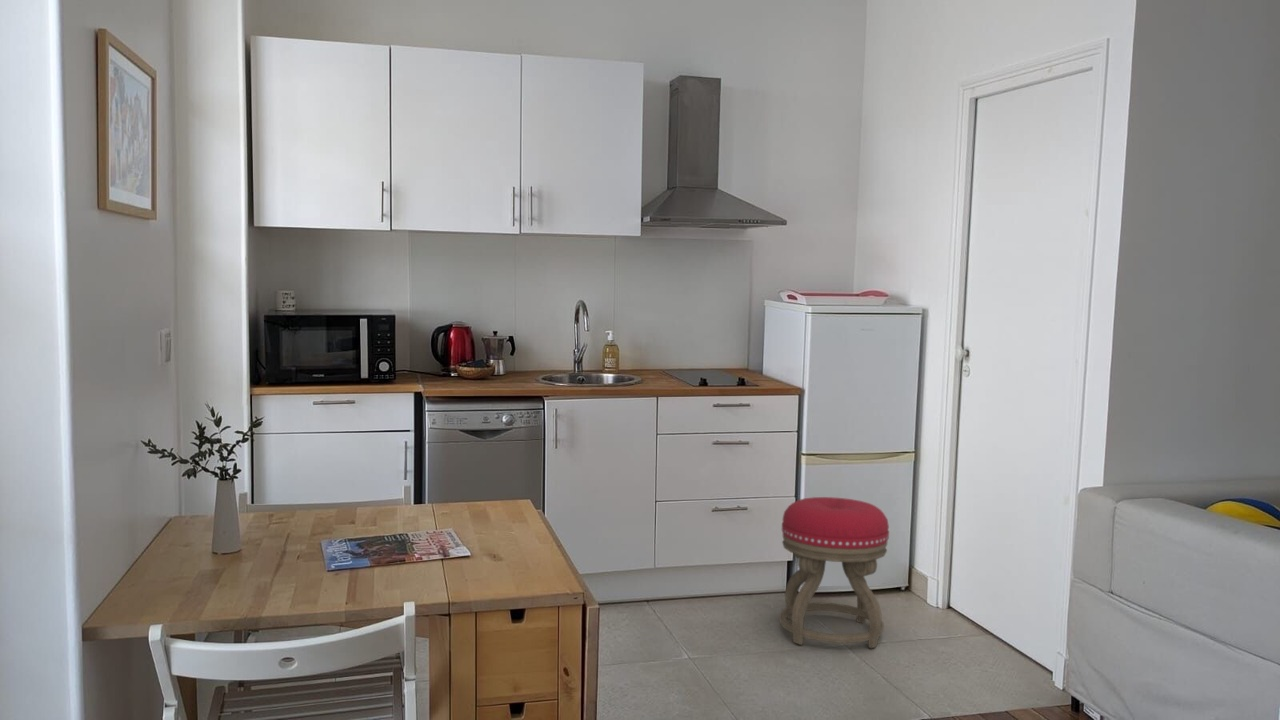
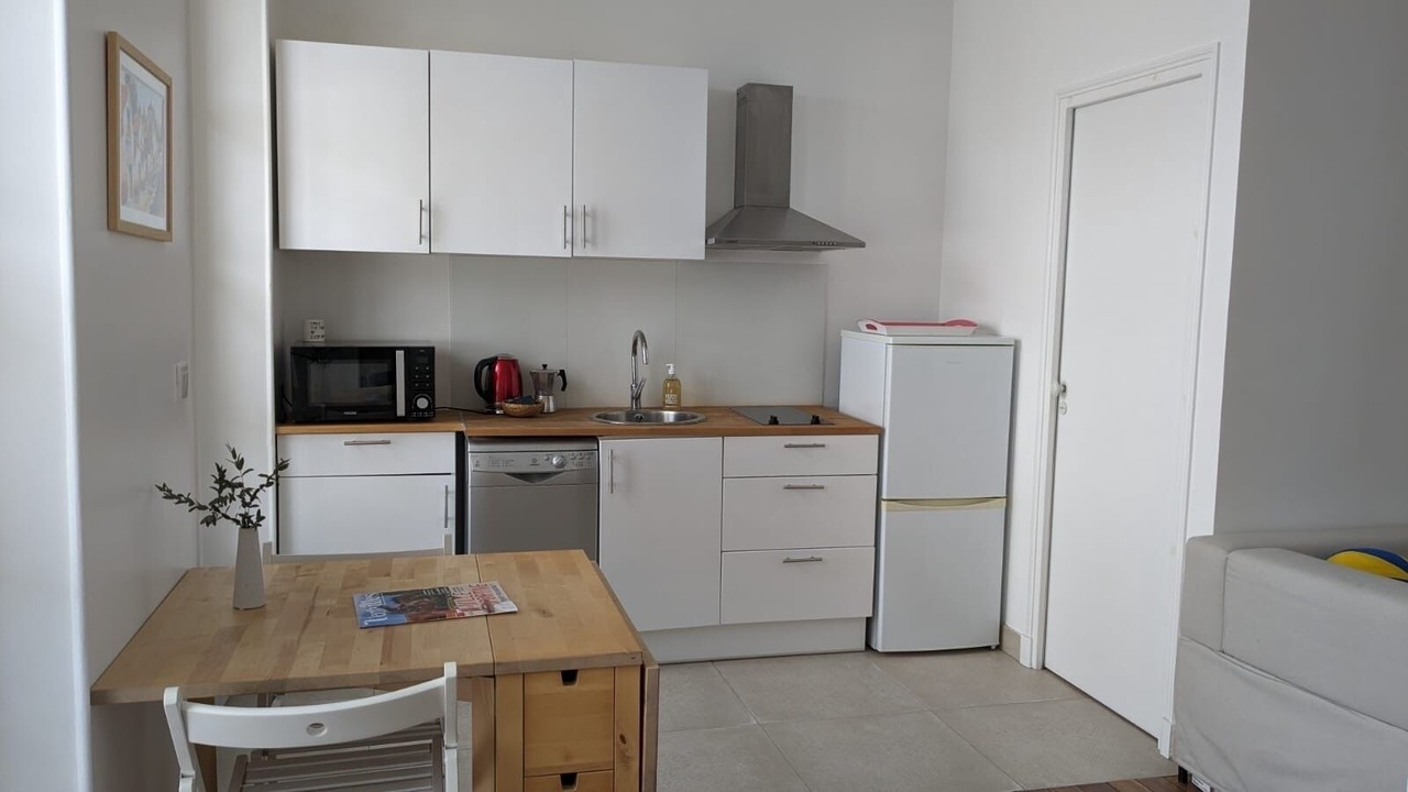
- stool (833, 561)
